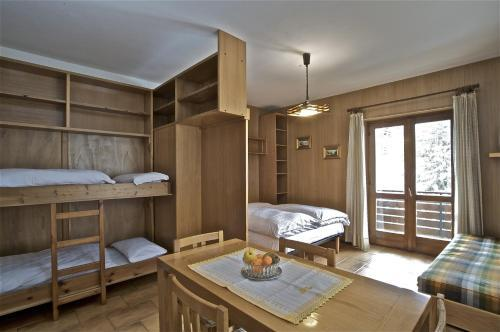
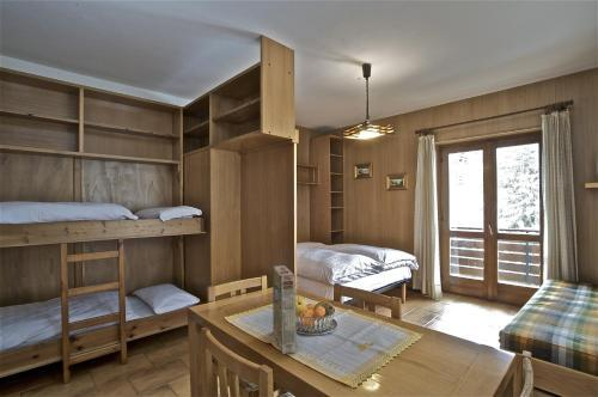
+ cereal box (283, 305)
